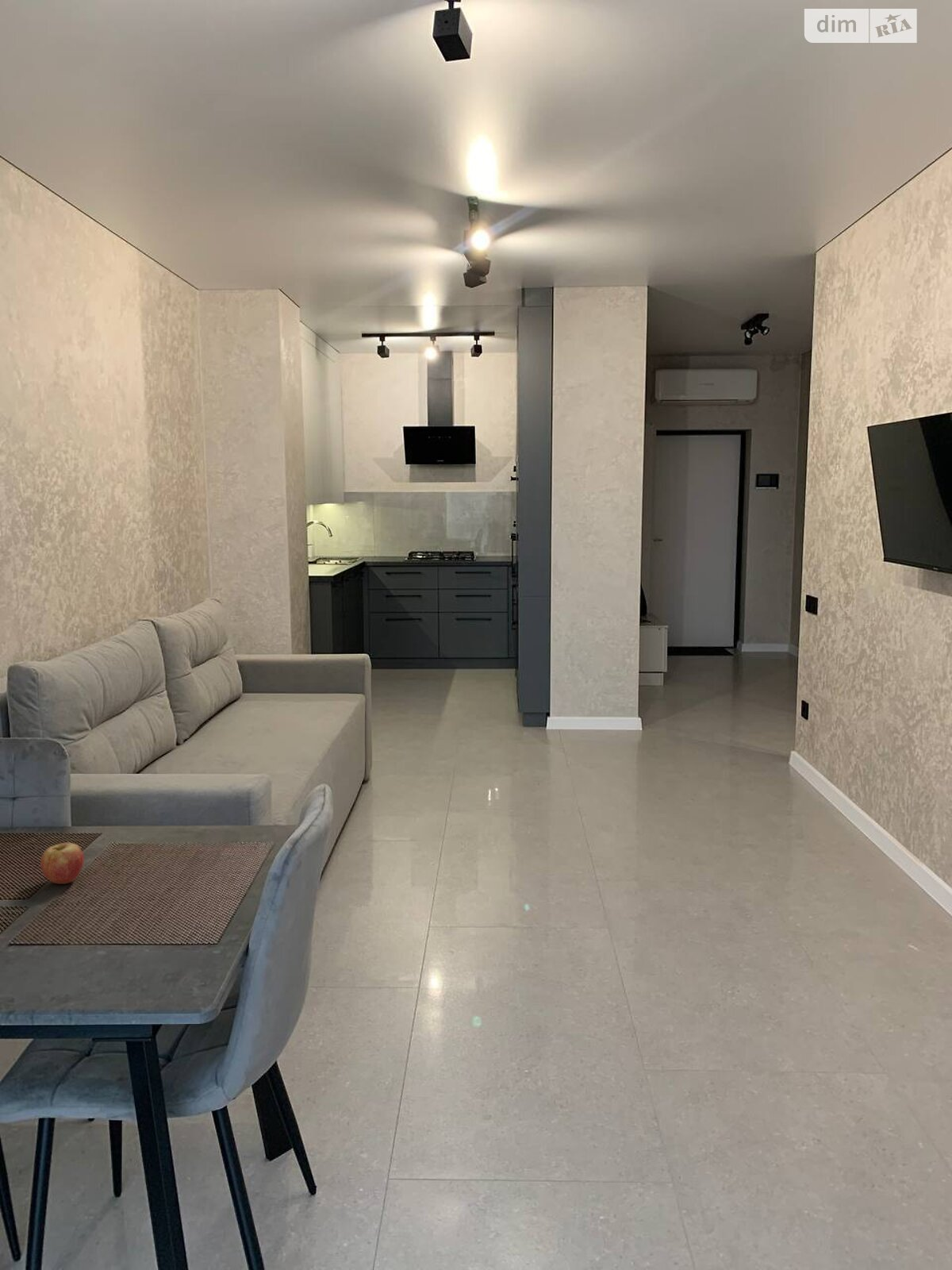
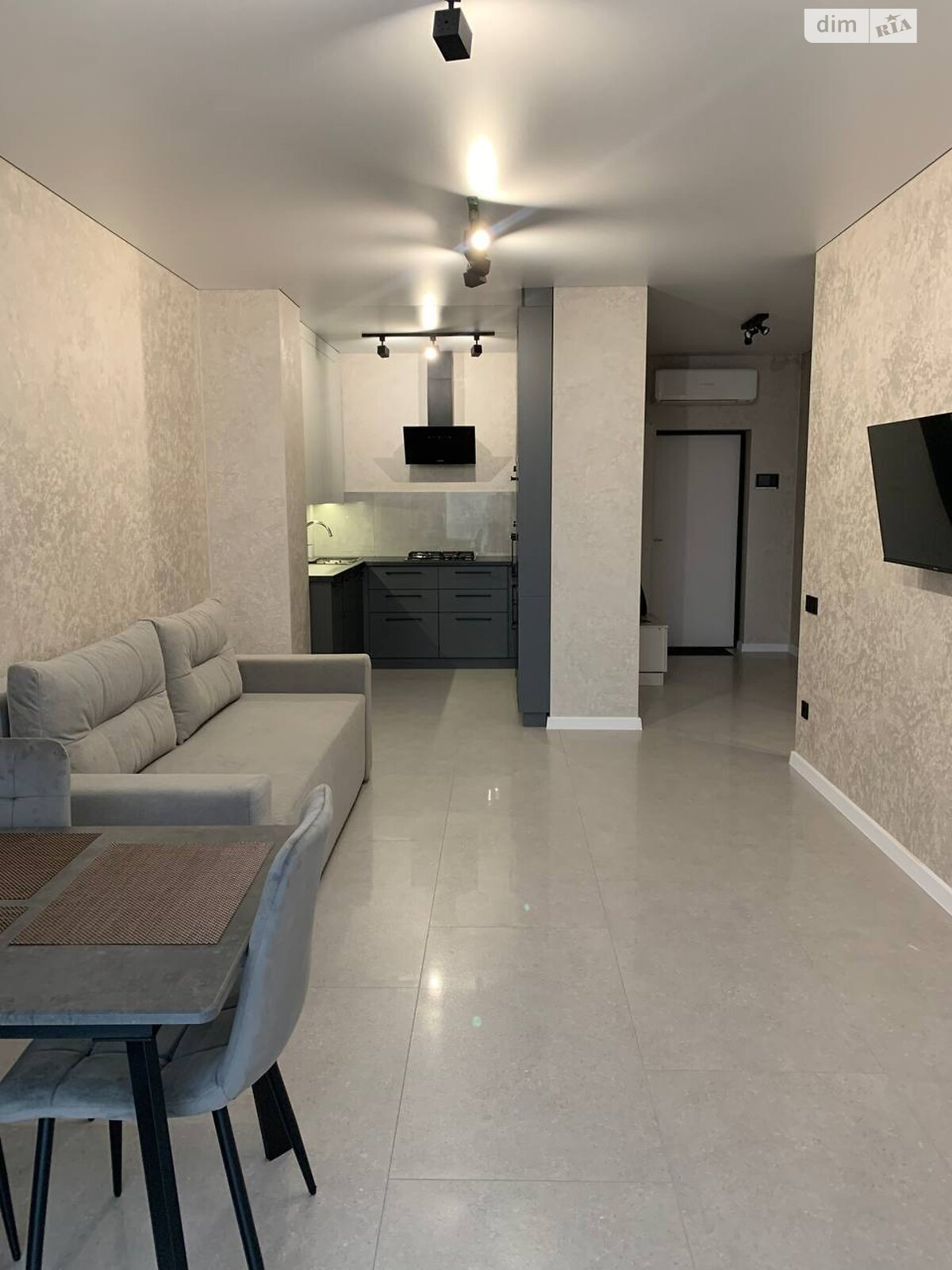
- fruit (62, 862)
